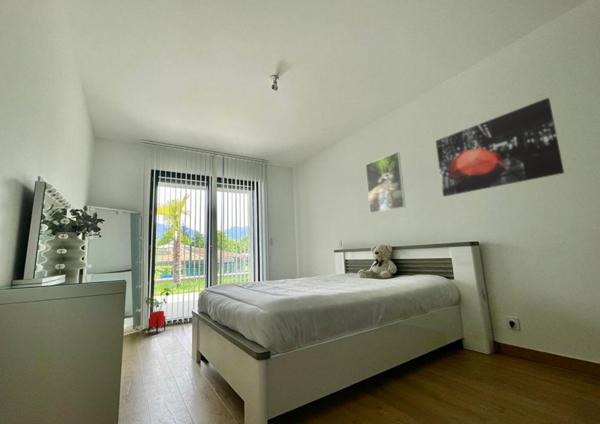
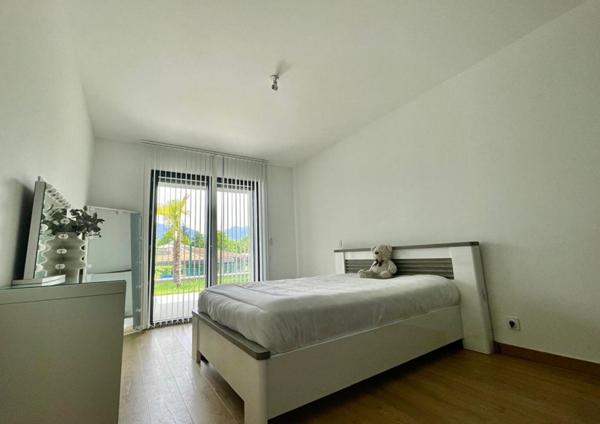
- house plant (159, 309)
- wall art (488, 154)
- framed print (384, 184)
